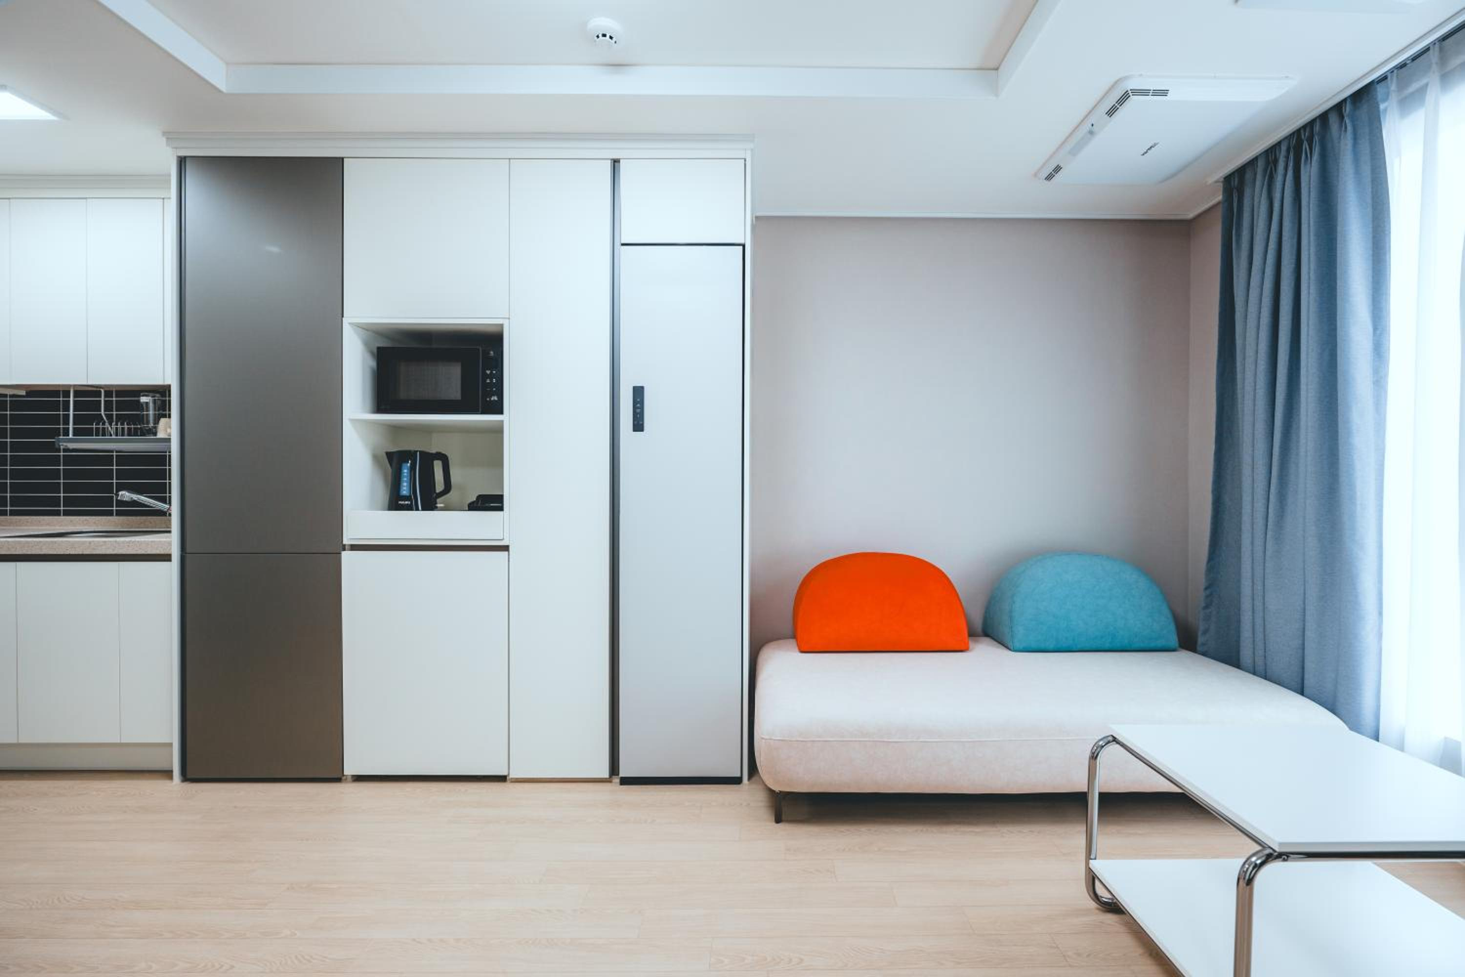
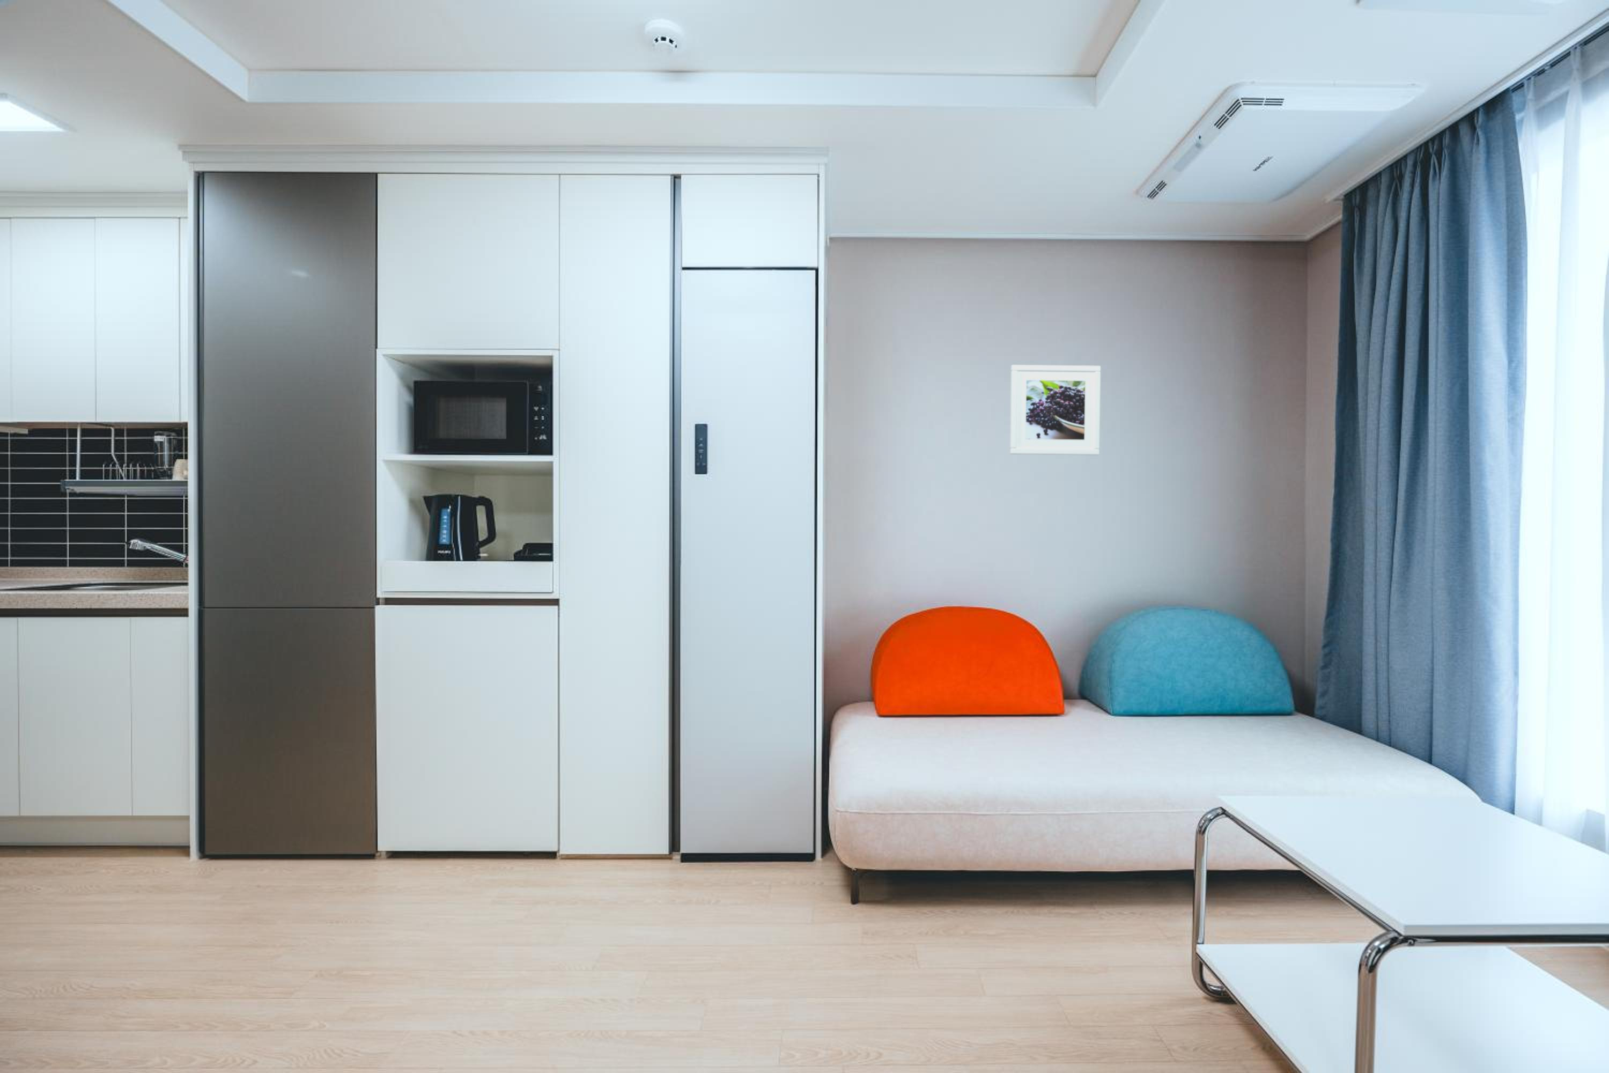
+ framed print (1055, 410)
